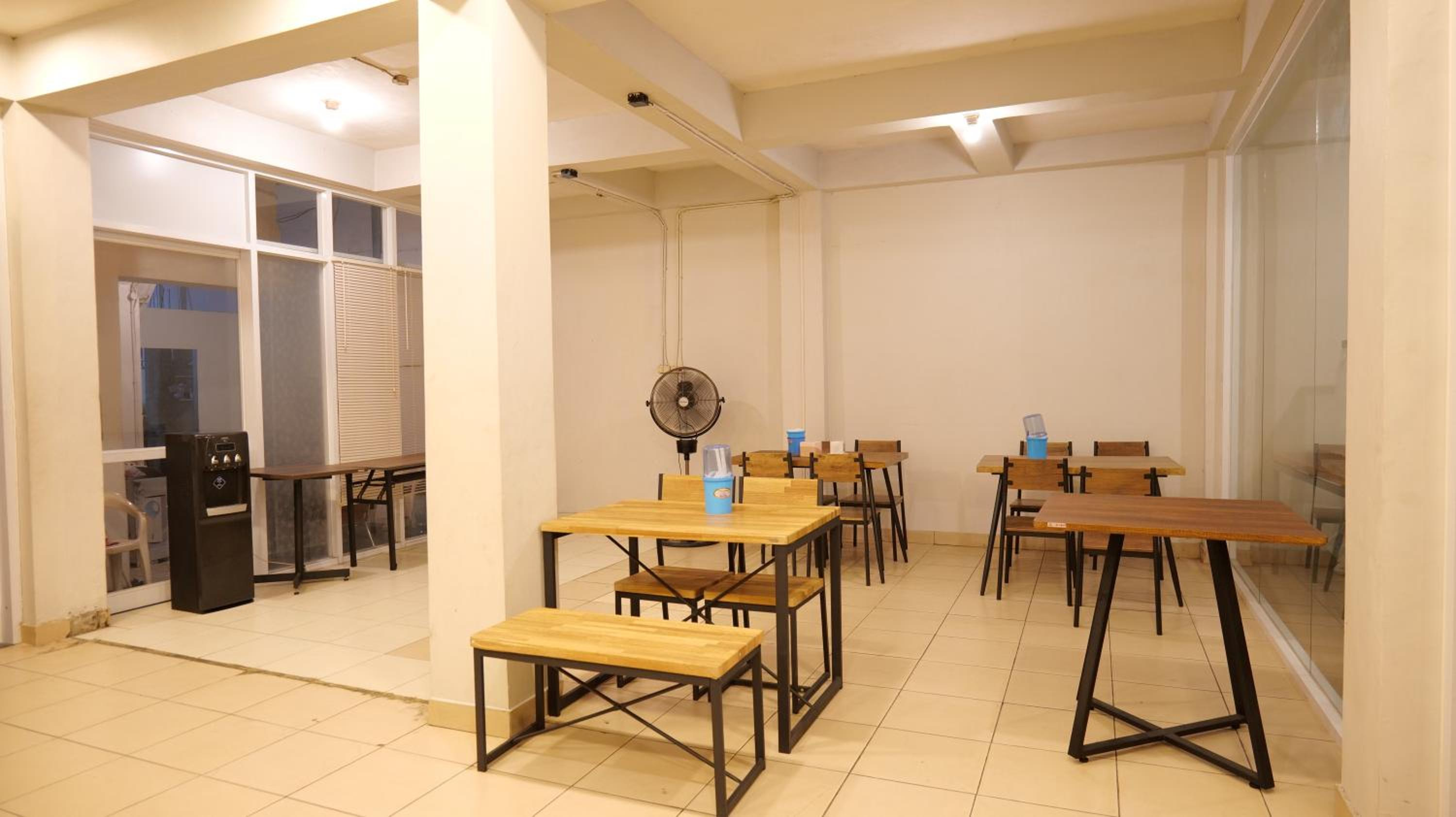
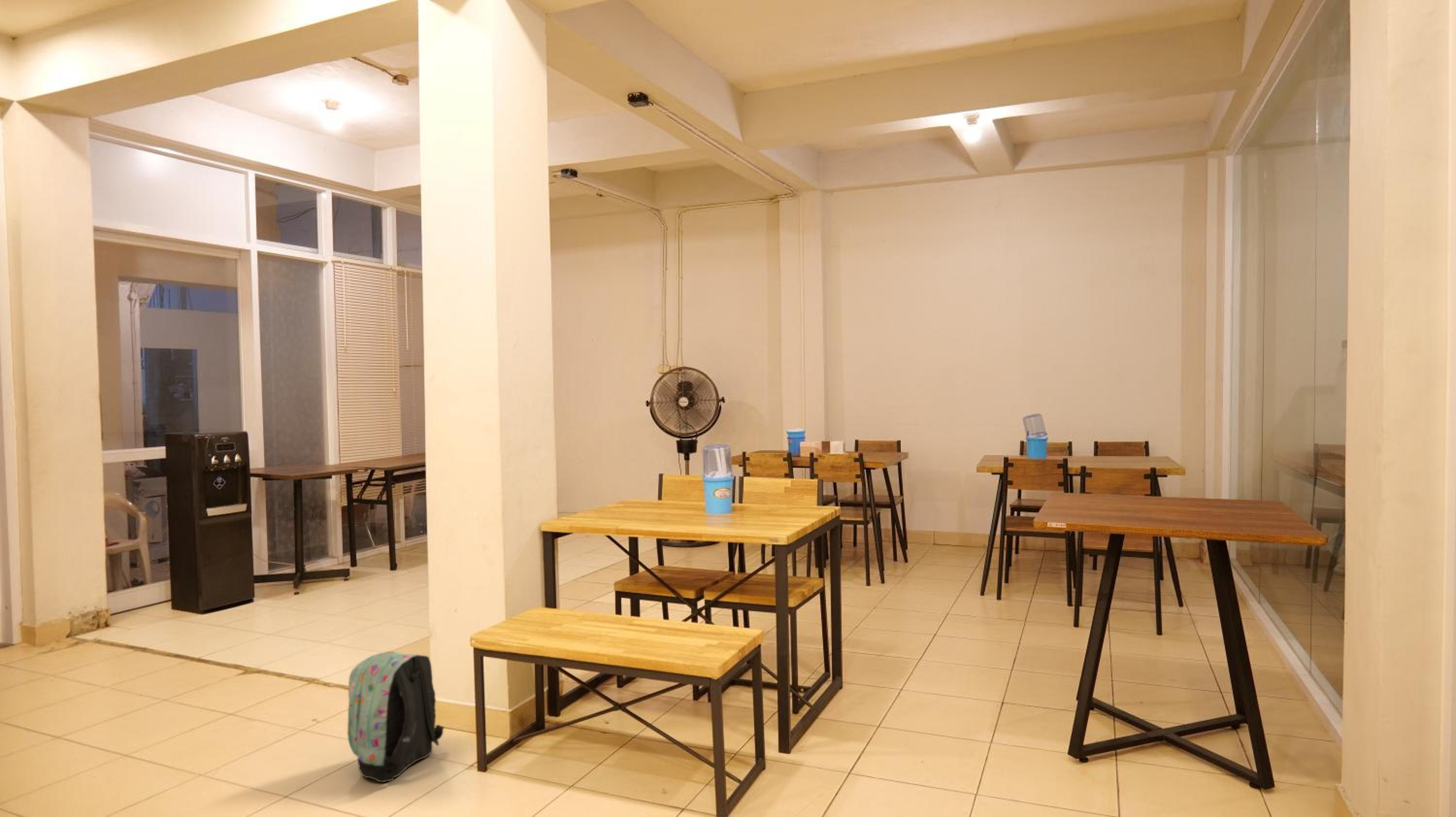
+ backpack (392, 709)
